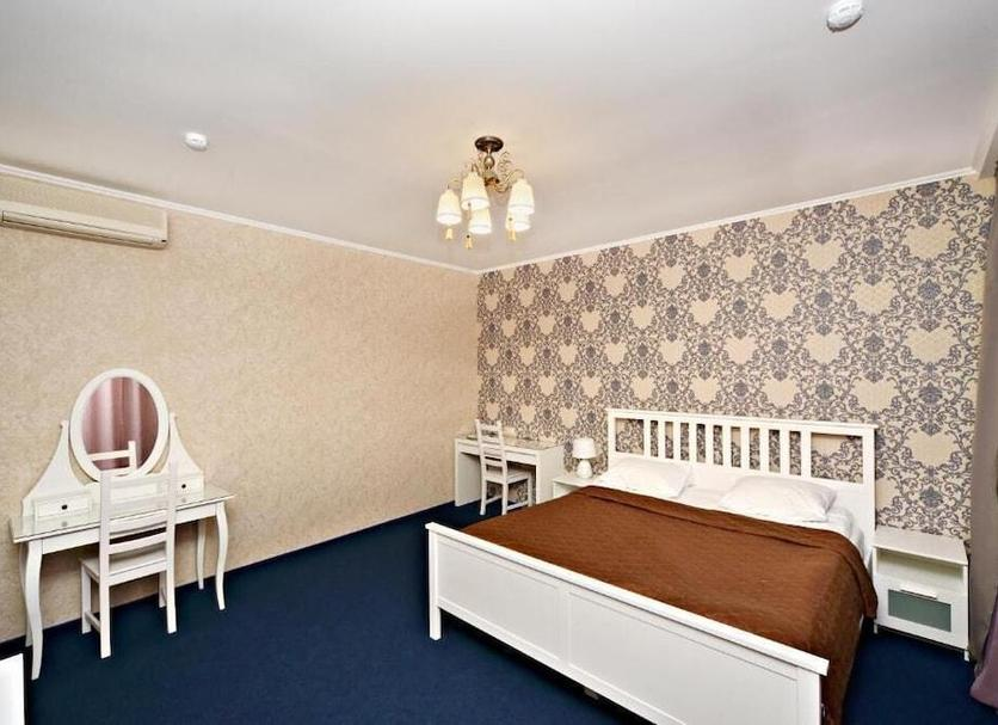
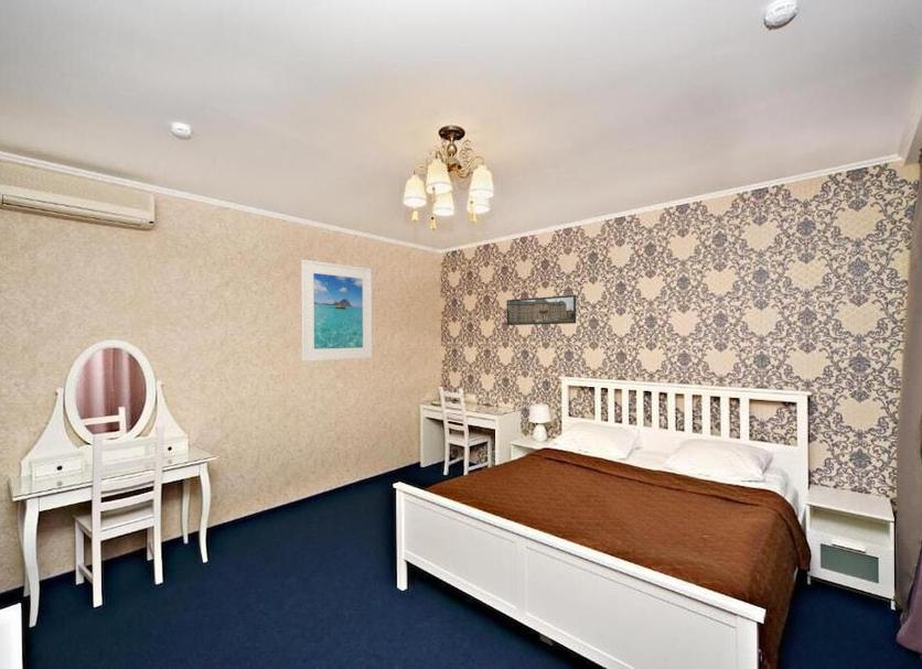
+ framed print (339, 312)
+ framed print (539, 311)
